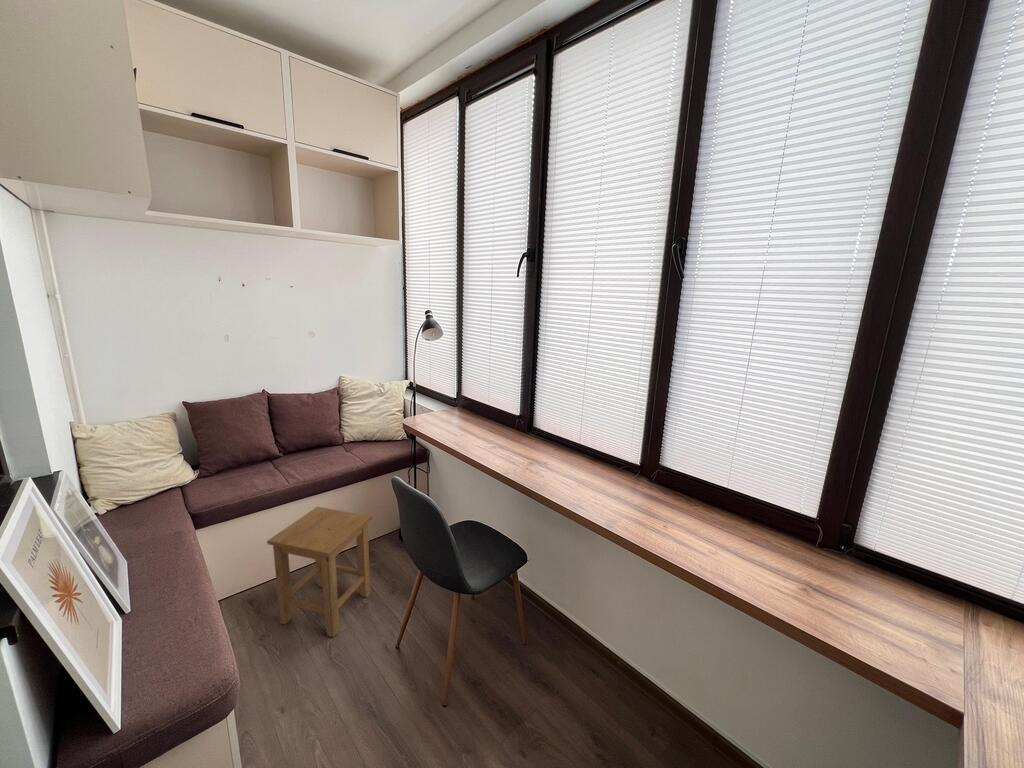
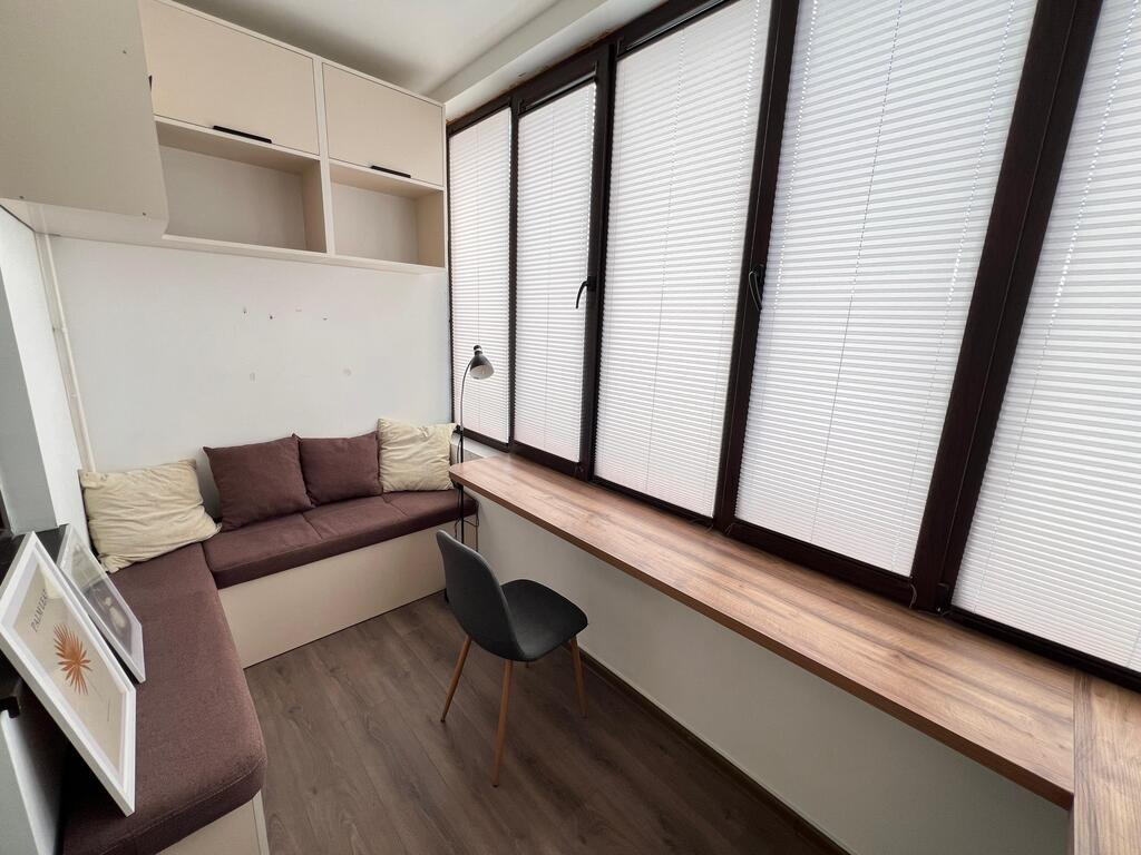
- stool (325, 568)
